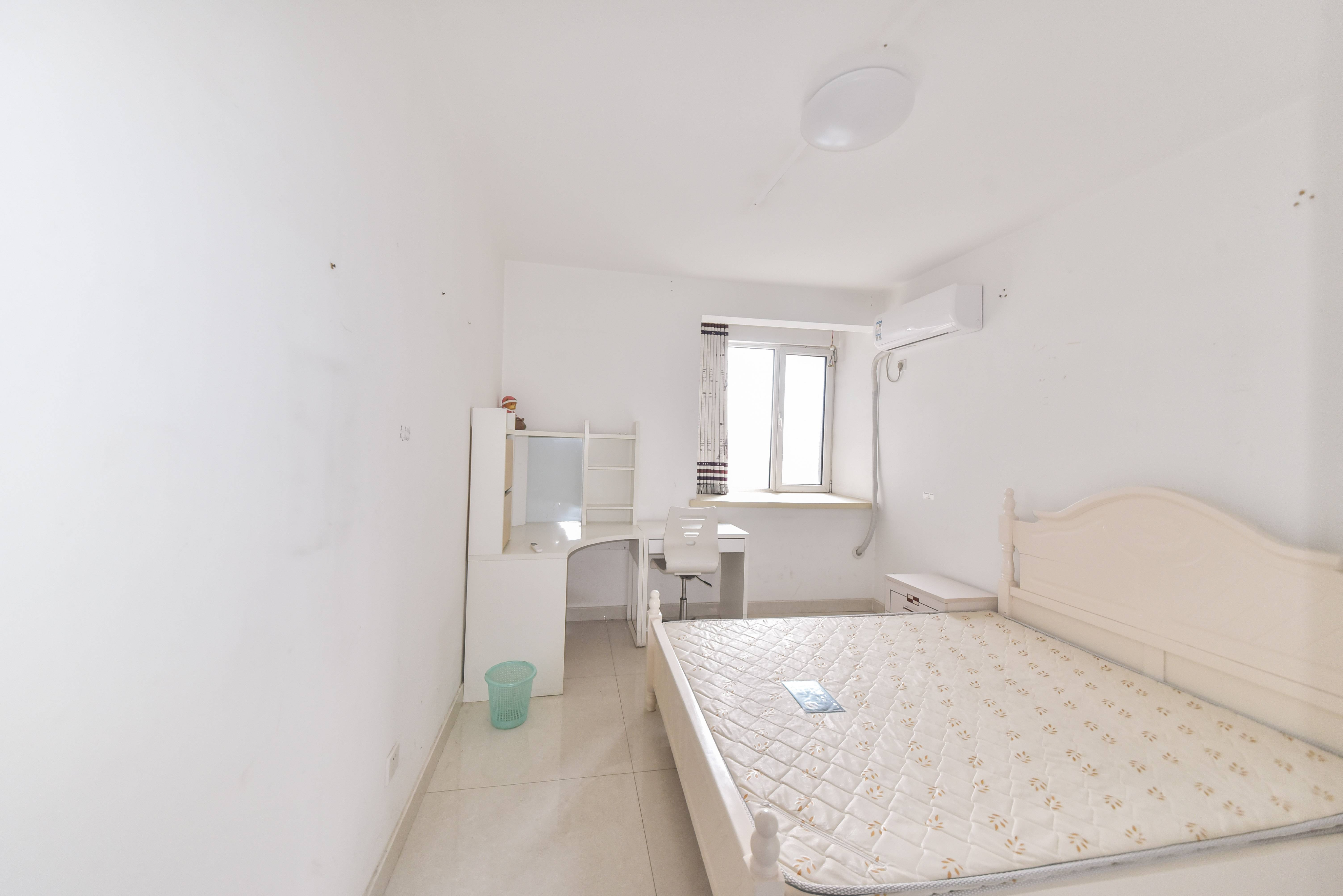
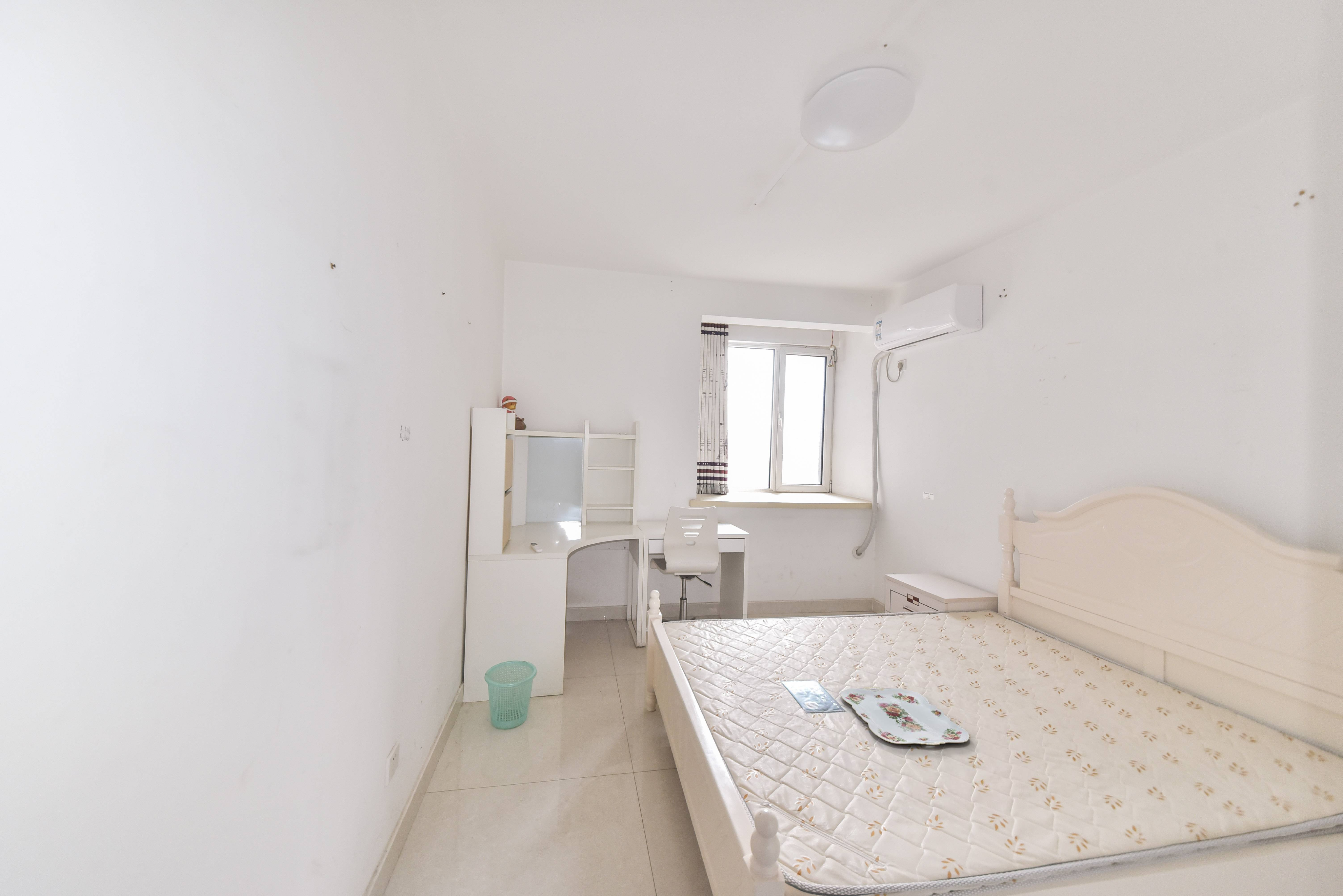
+ serving tray (900, 714)
